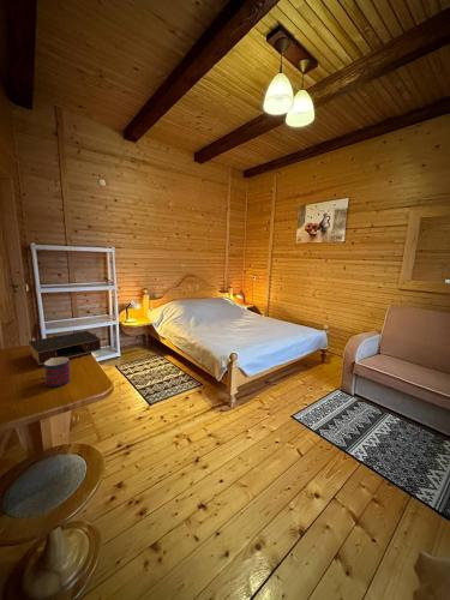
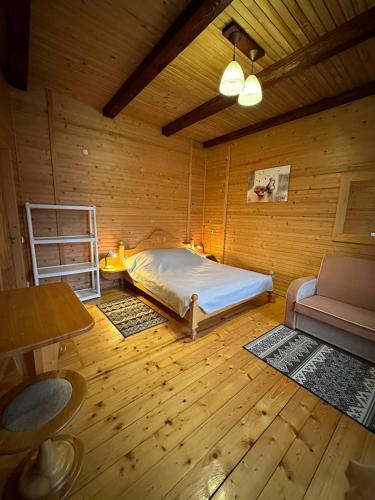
- mug (55, 370)
- book (66, 346)
